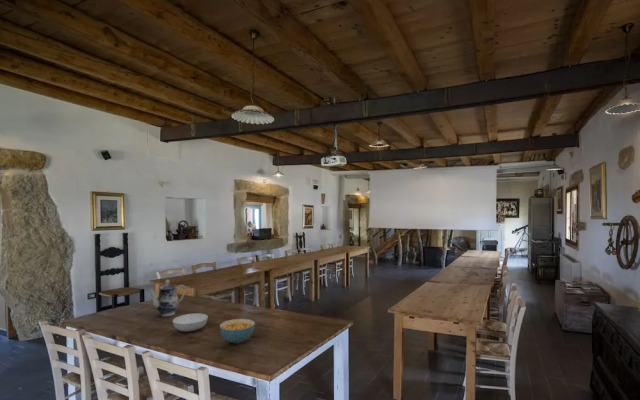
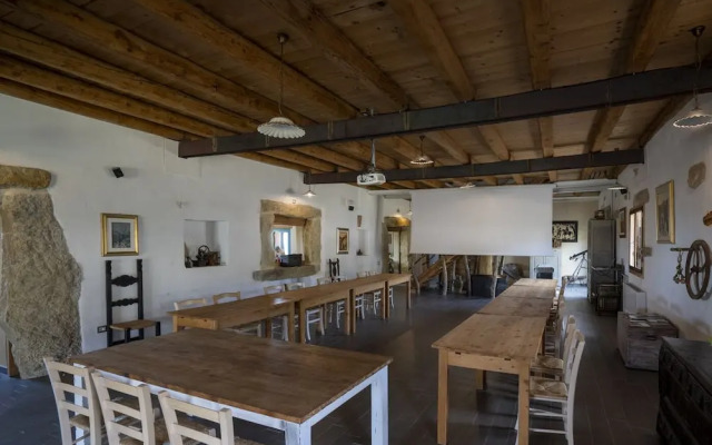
- serving bowl (190, 323)
- teapot (167, 297)
- cereal bowl (237, 332)
